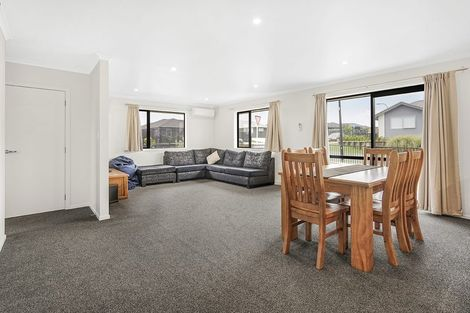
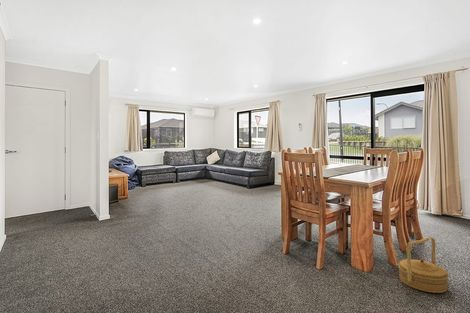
+ basket (422, 261)
